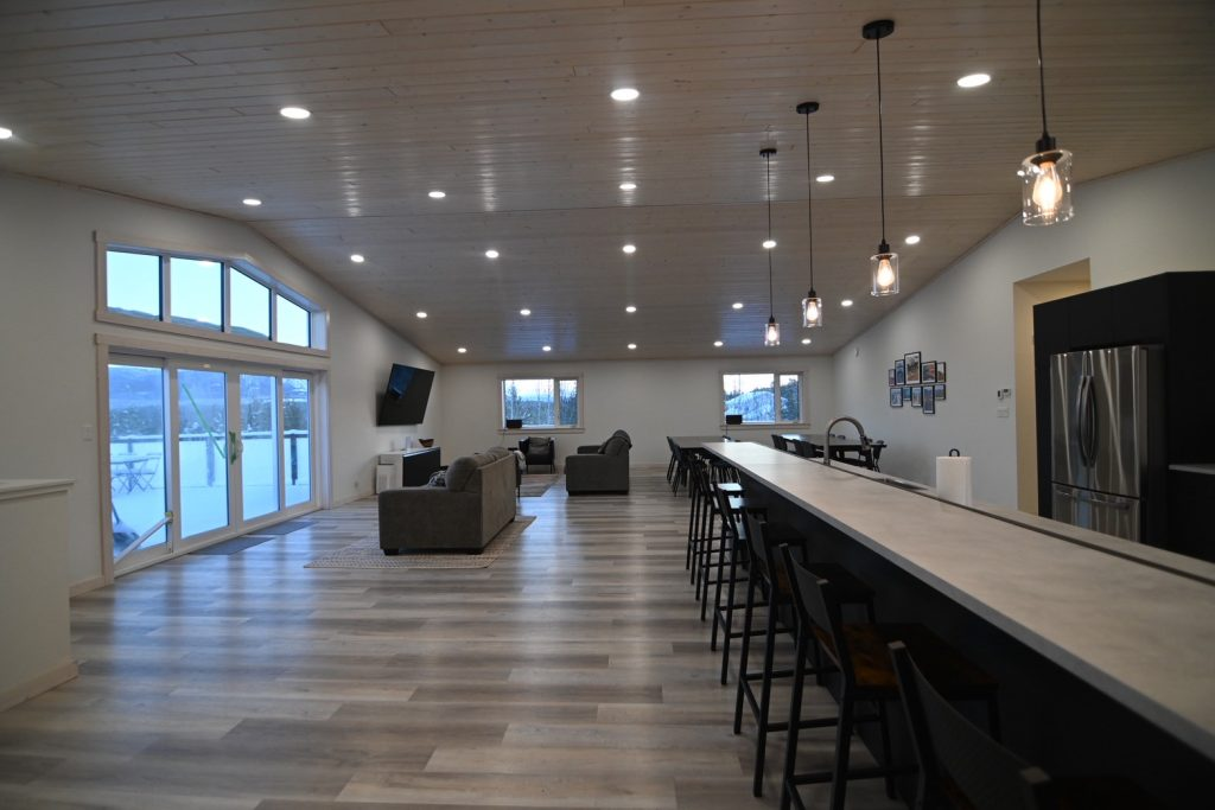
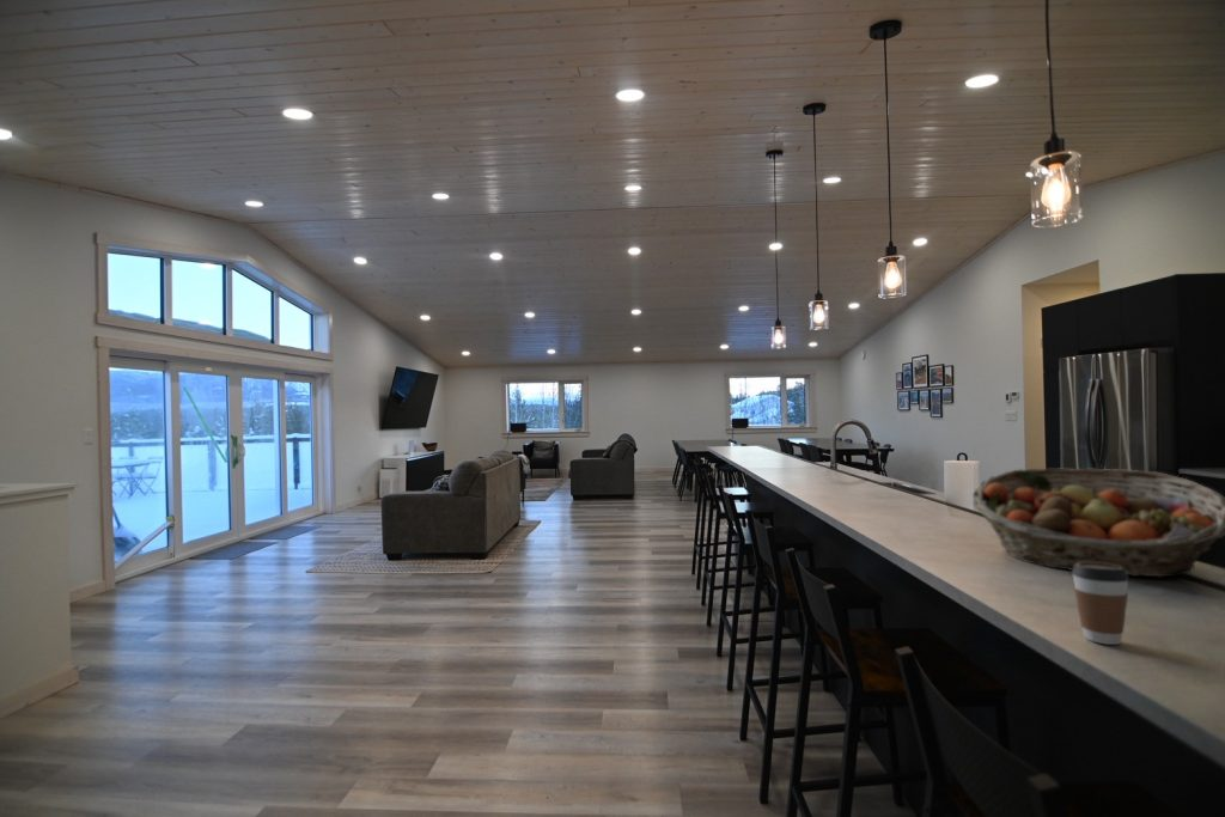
+ coffee cup (1101, 602)
+ fruit basket (1091, 517)
